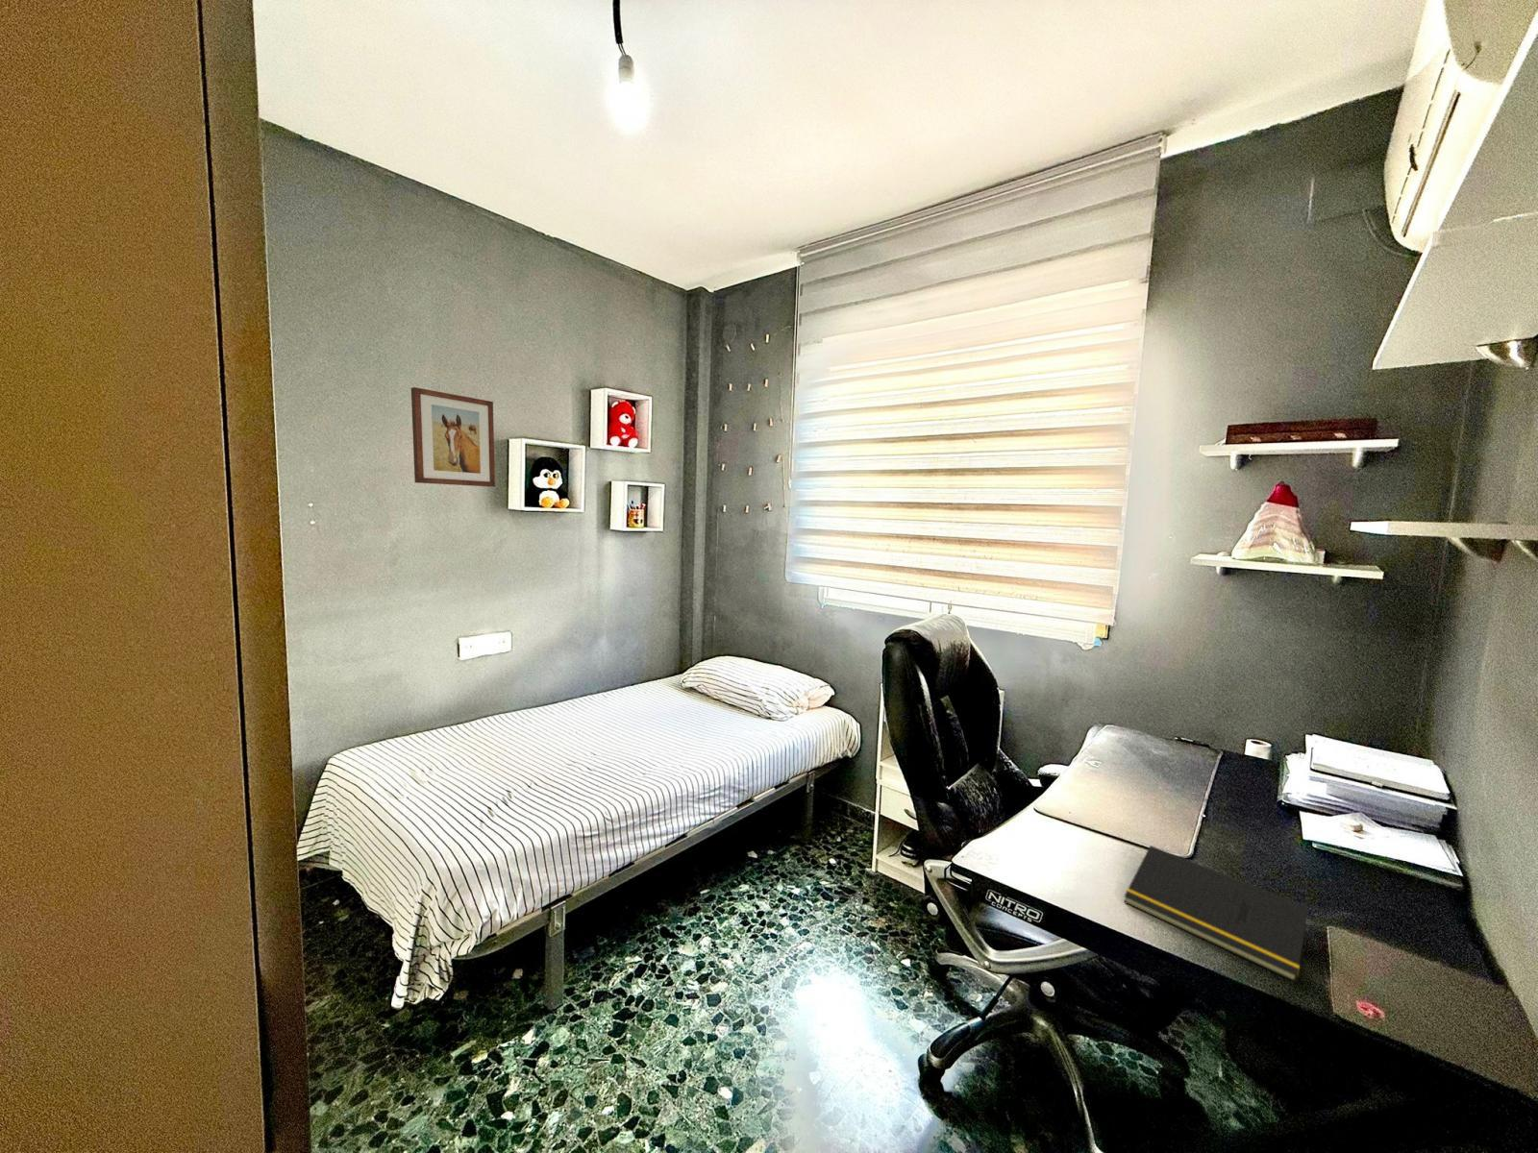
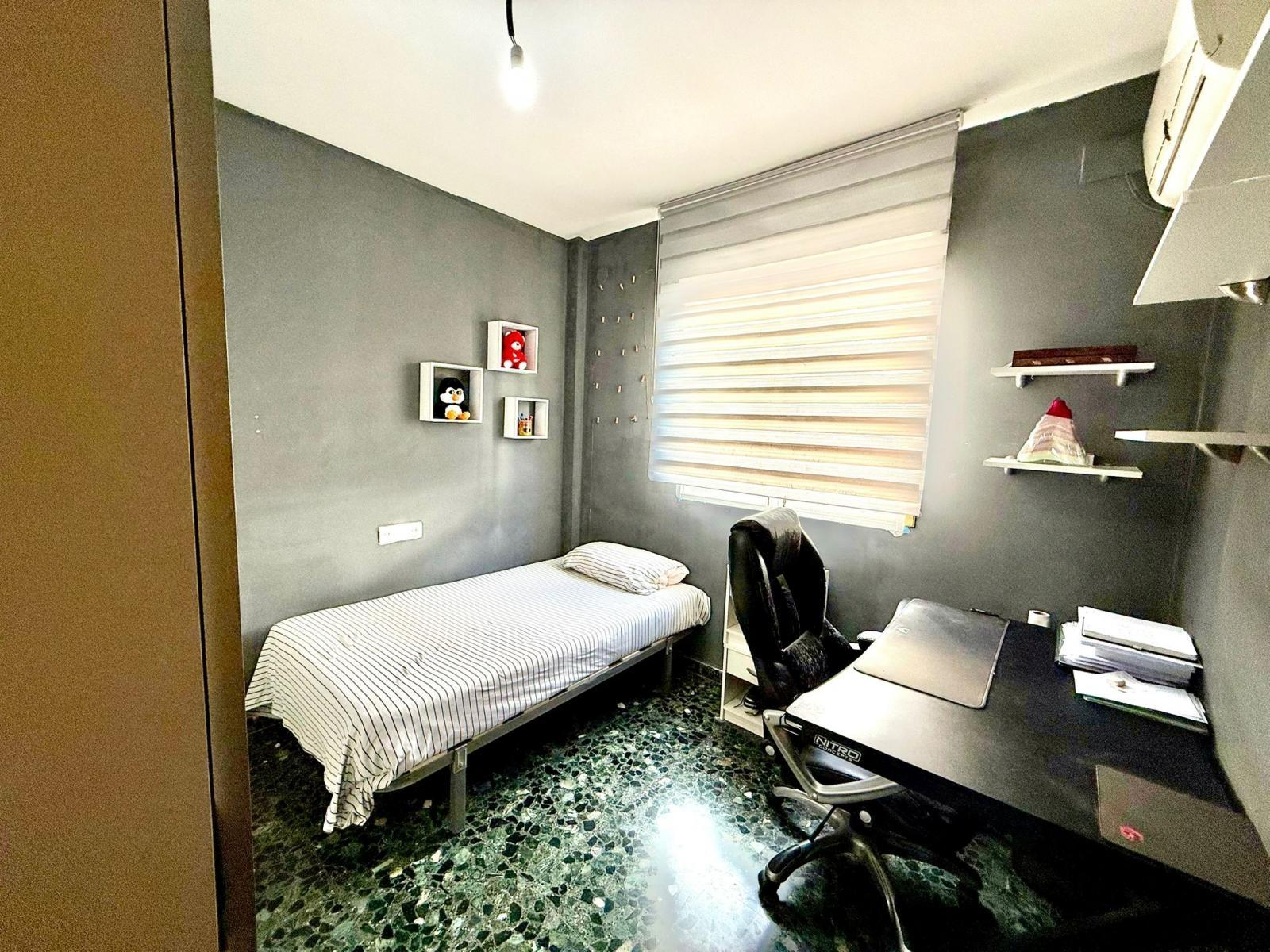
- wall art (455, 440)
- notepad (1213, 905)
